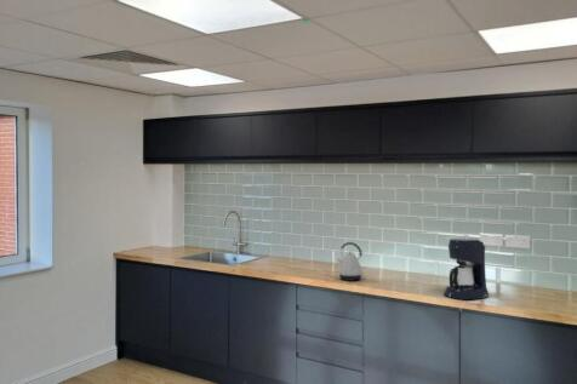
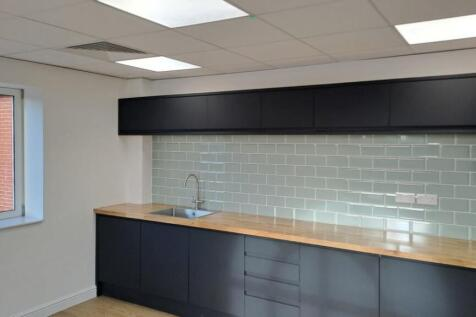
- coffee maker (465, 266)
- kettle (349, 260)
